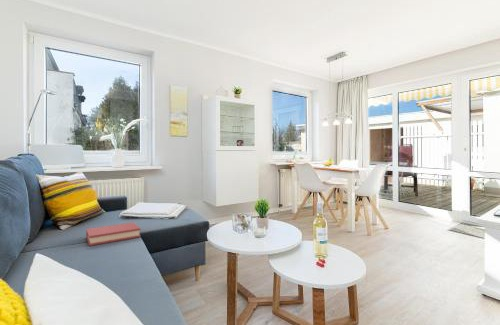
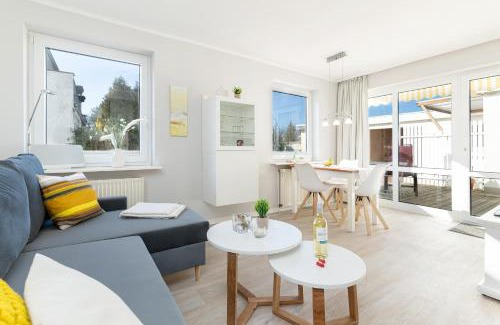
- hardback book (113, 232)
